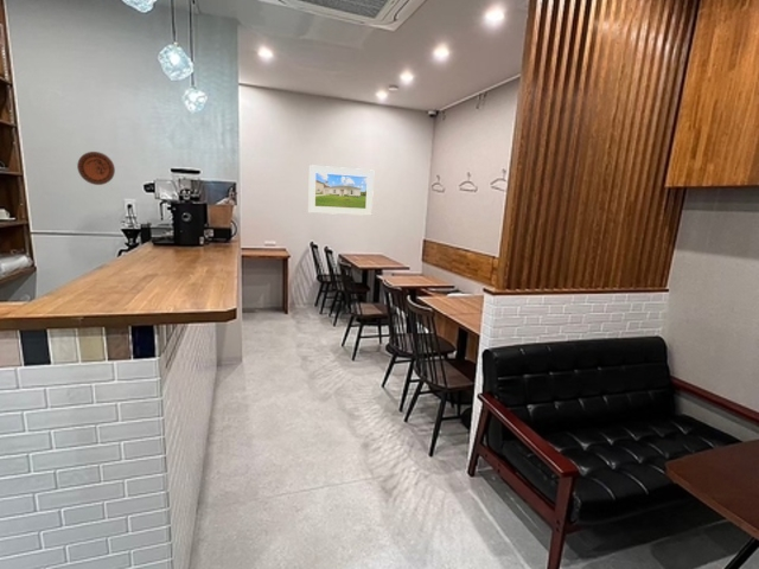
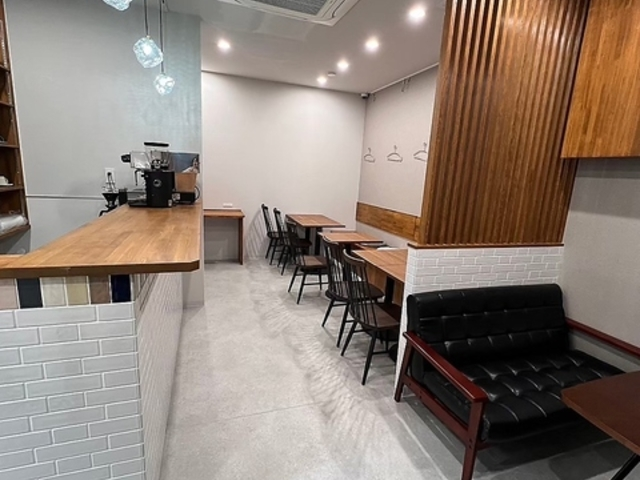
- decorative plate (96, 168)
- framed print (340, 191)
